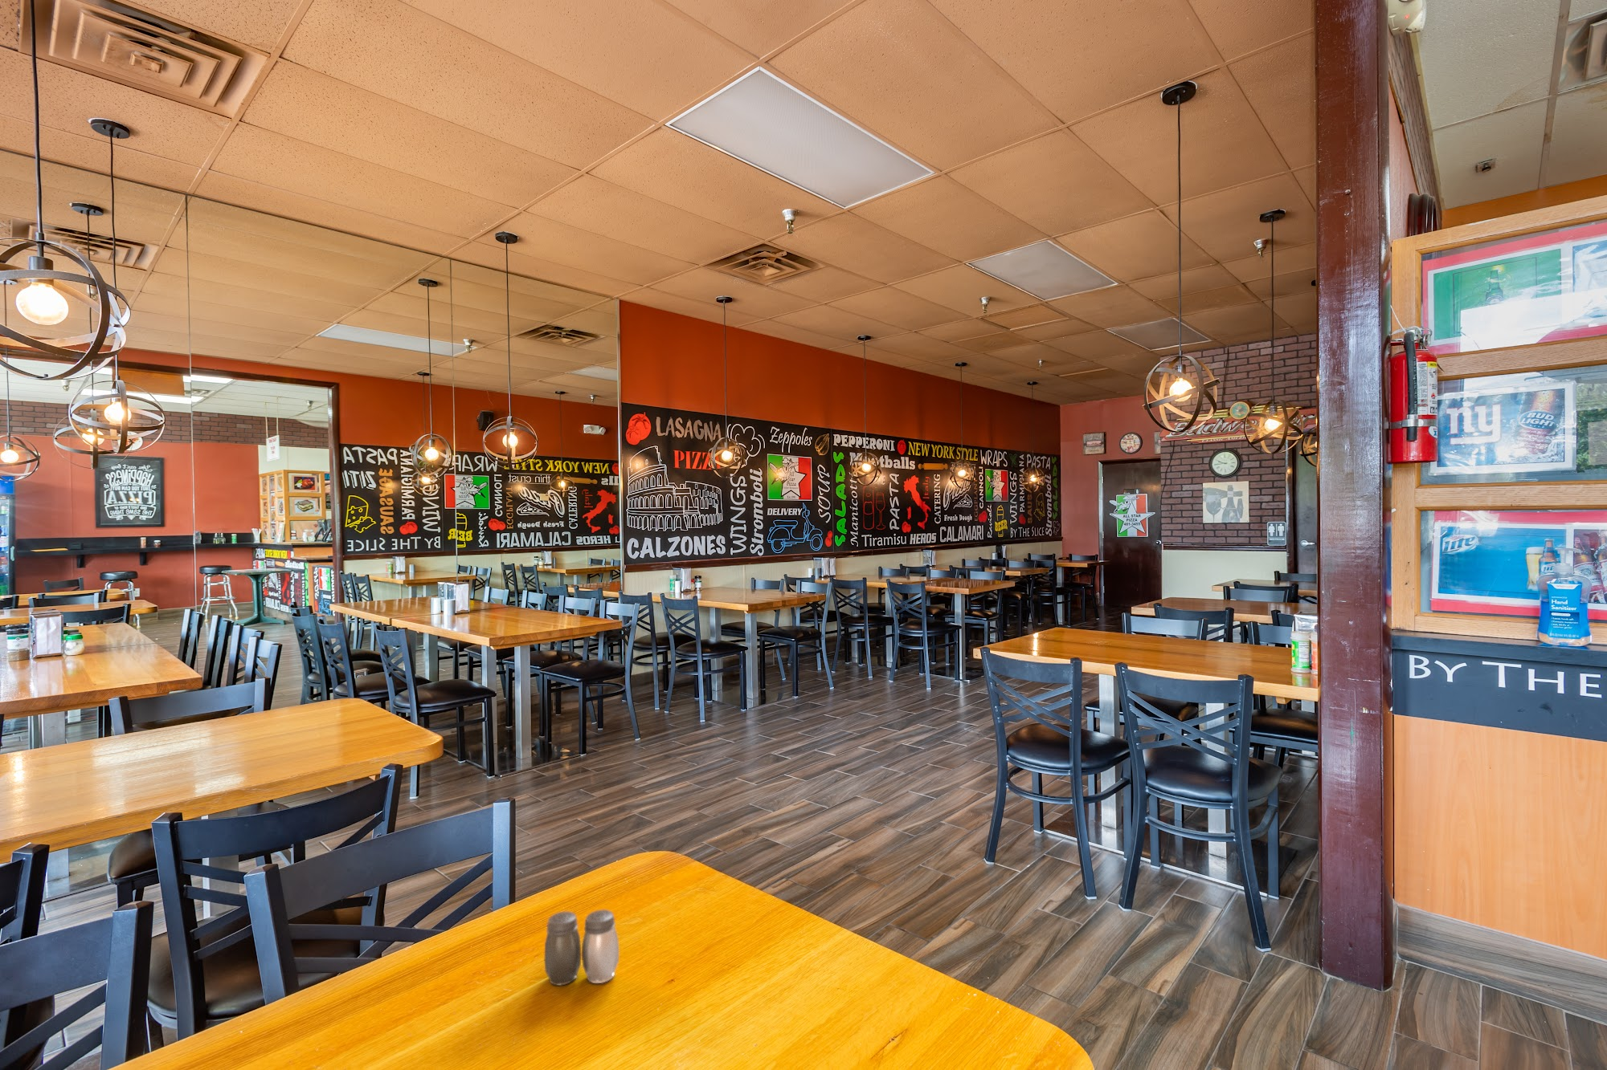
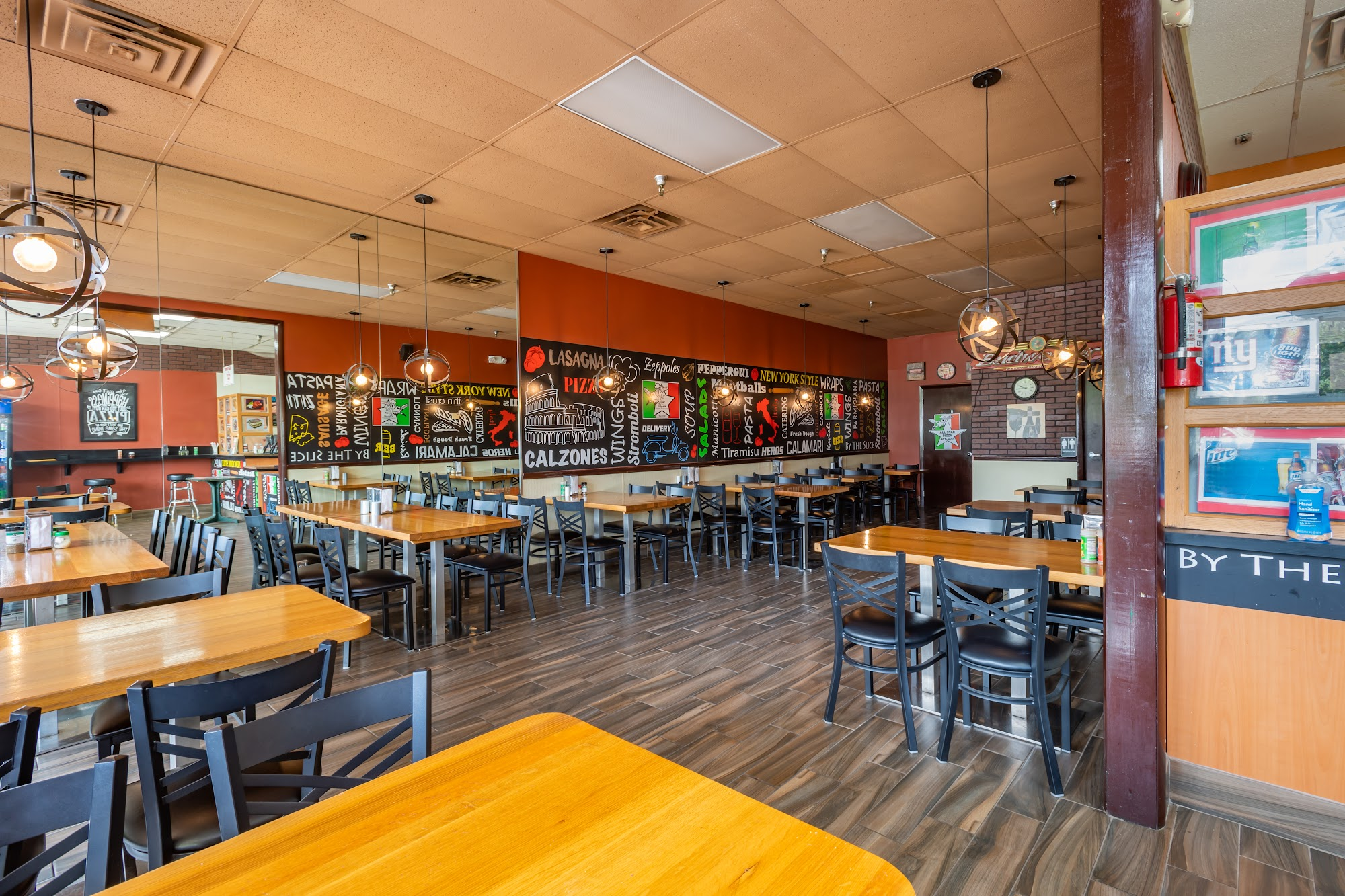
- salt and pepper shaker (582, 946)
